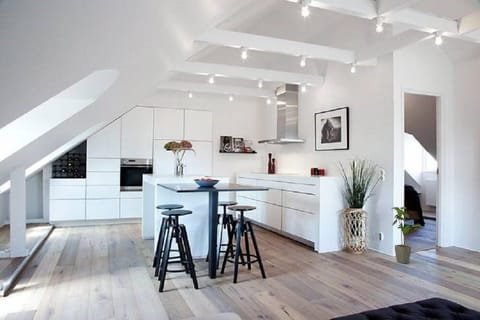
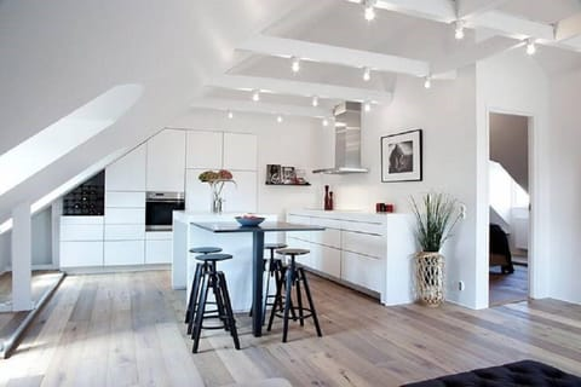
- house plant (404, 234)
